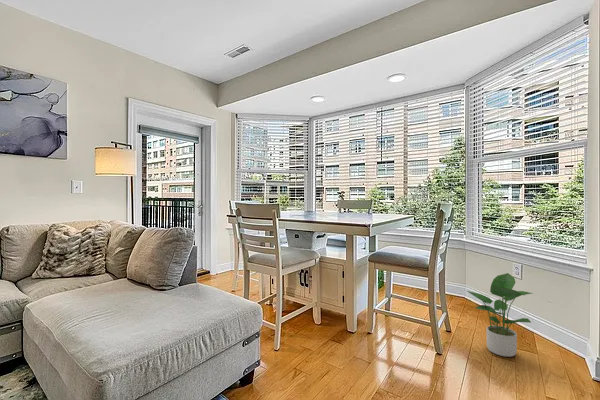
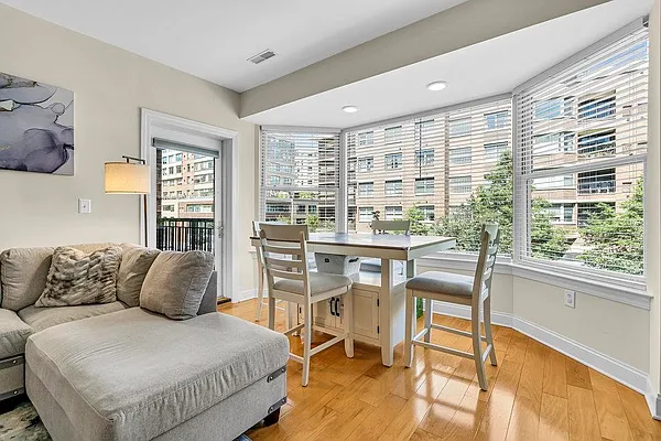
- potted plant (496, 313)
